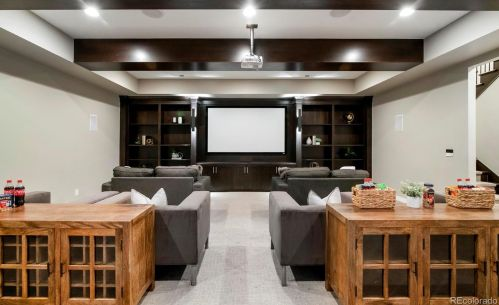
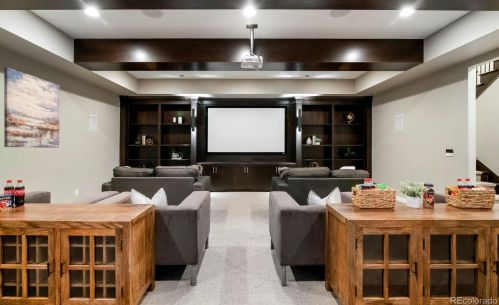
+ wall art (35, 112)
